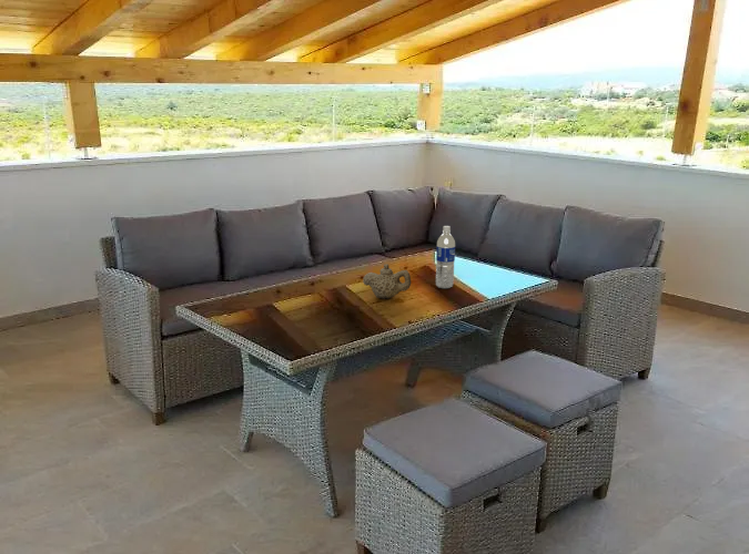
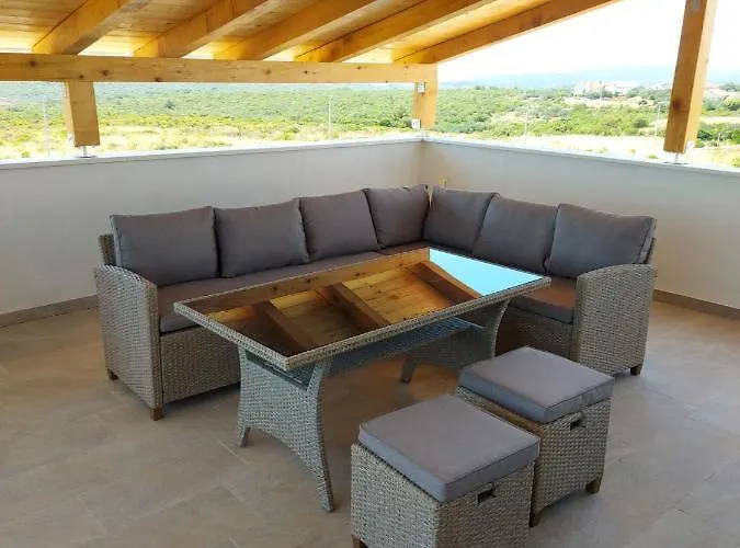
- water bottle (445, 257)
- teapot (386, 280)
